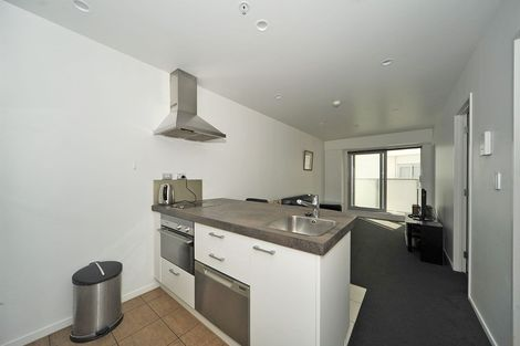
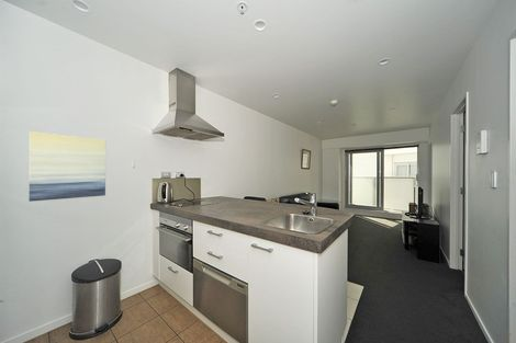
+ wall art (71, 167)
